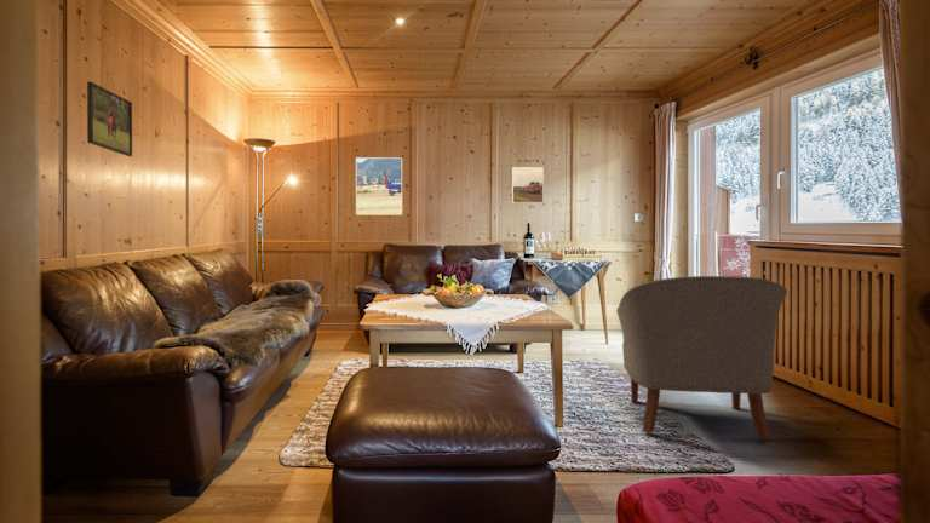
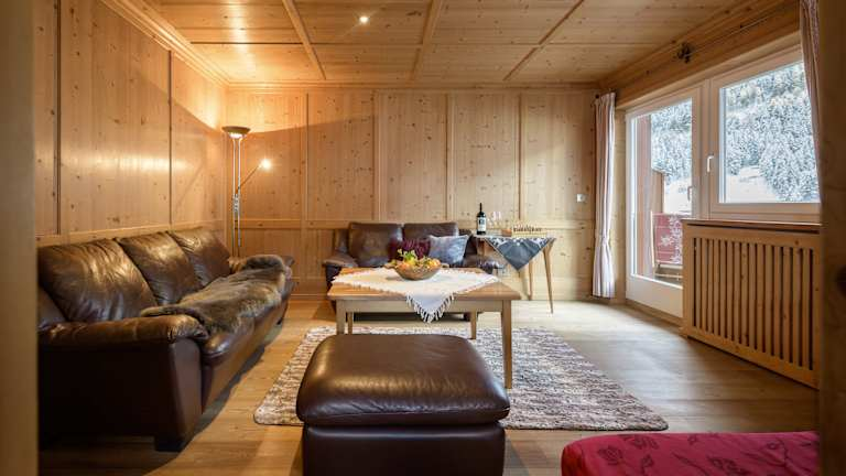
- chair (694, 349)
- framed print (527, 184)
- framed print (379, 185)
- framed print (110, 121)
